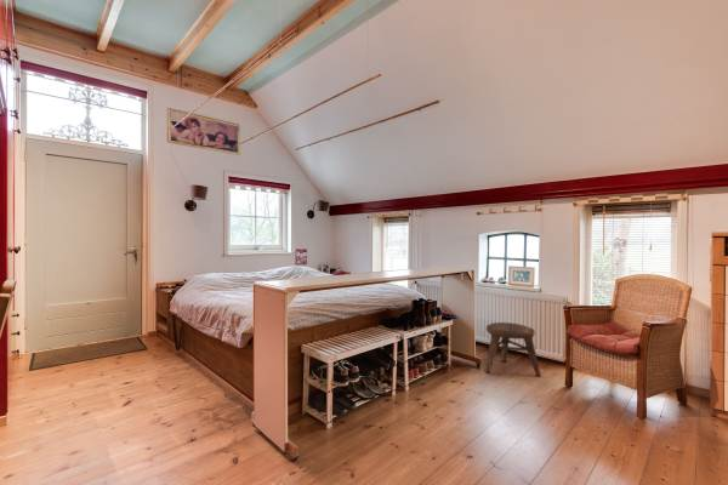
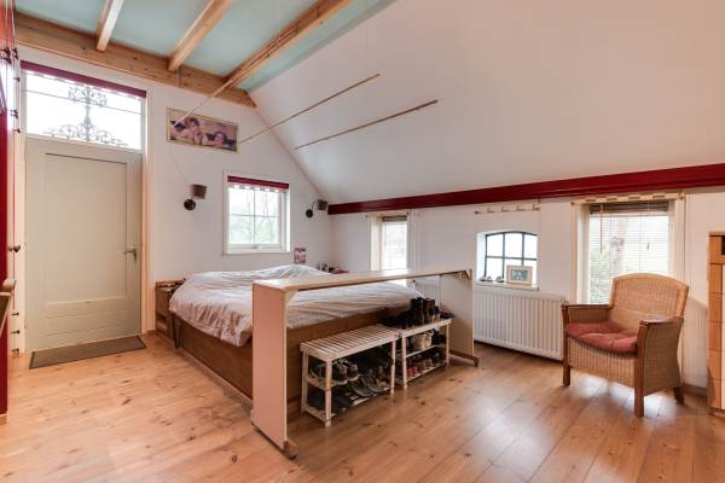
- stool (508, 347)
